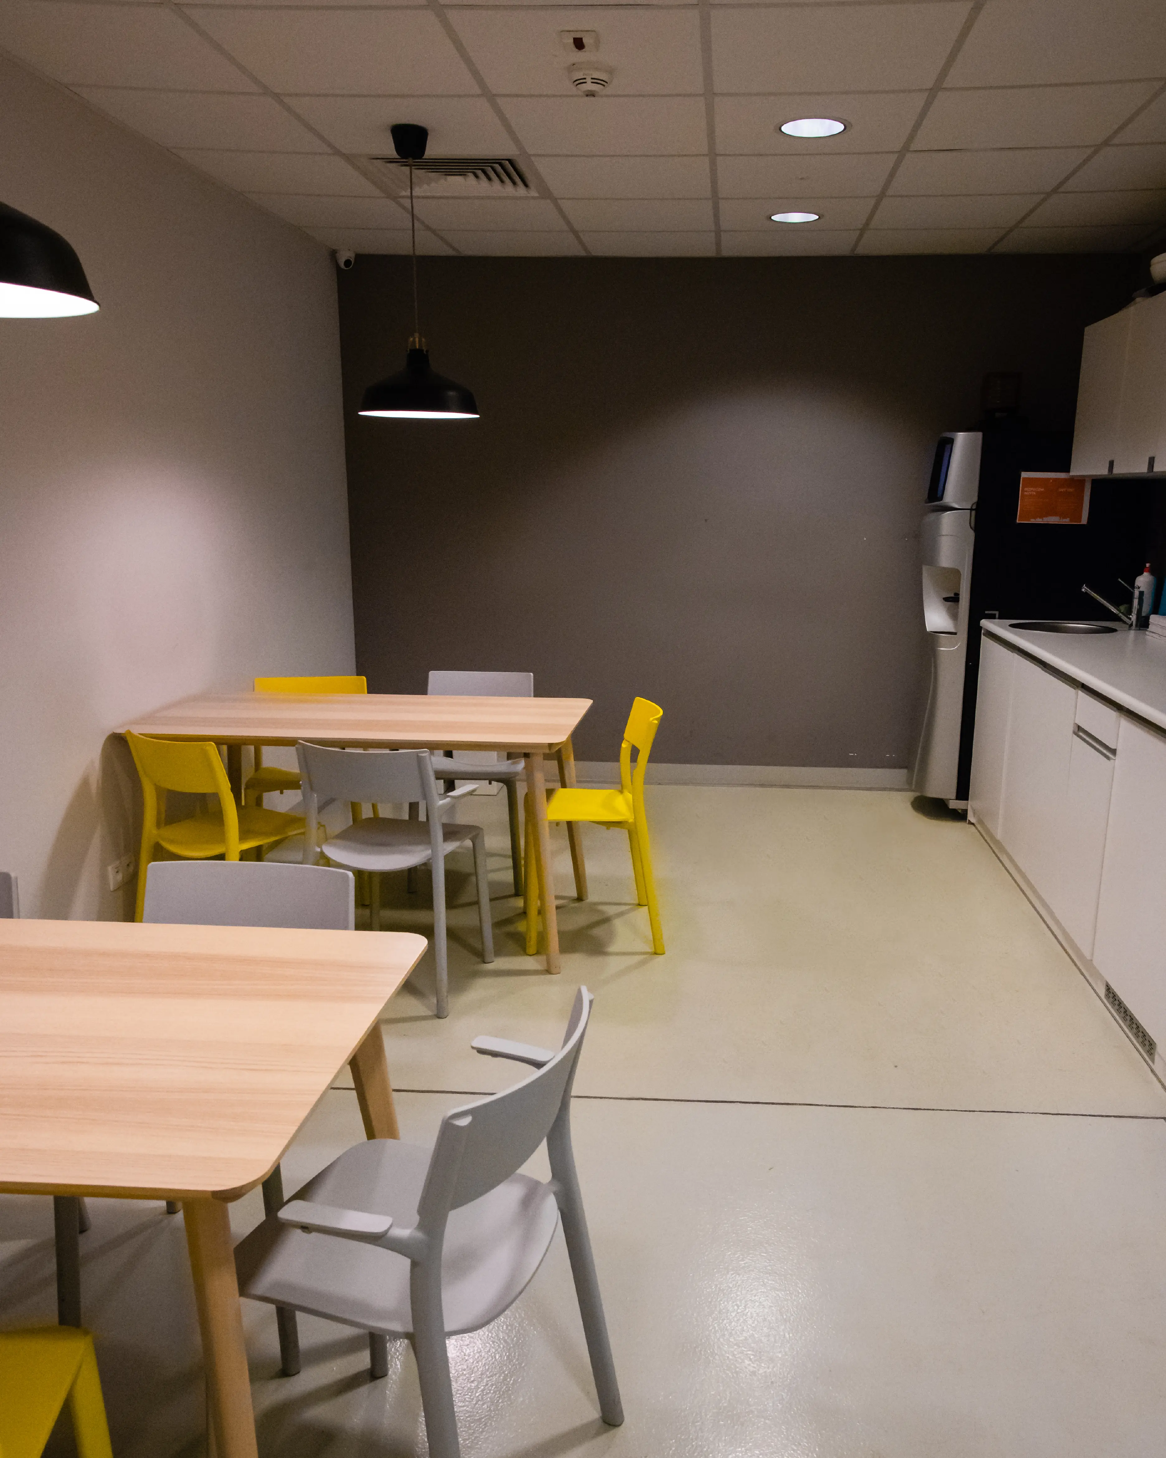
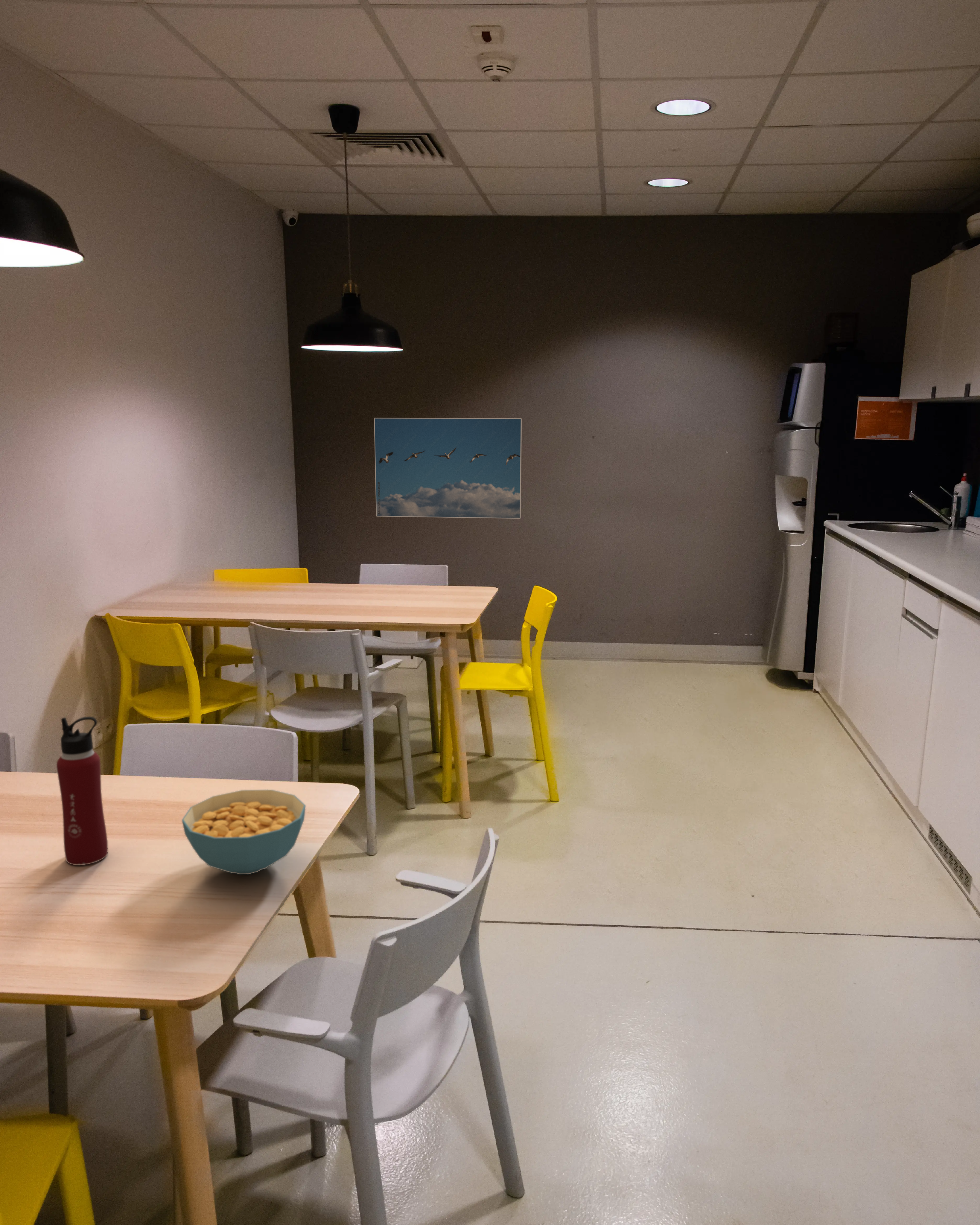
+ cereal bowl (246, 839)
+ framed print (448, 468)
+ water bottle (81, 788)
